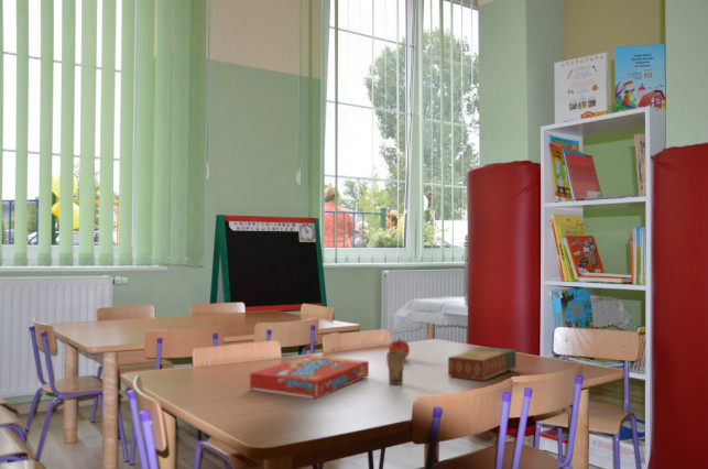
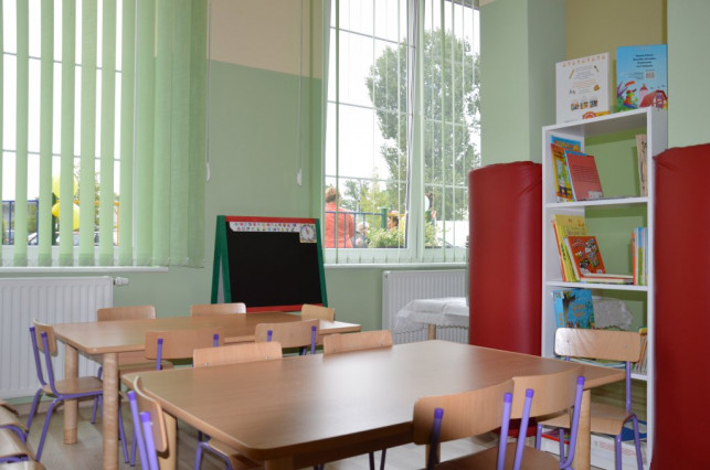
- cup (395, 363)
- apple (399, 348)
- snack box (312, 374)
- book (482, 362)
